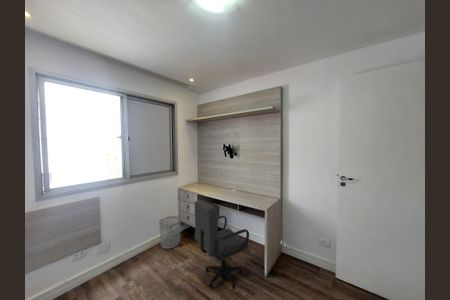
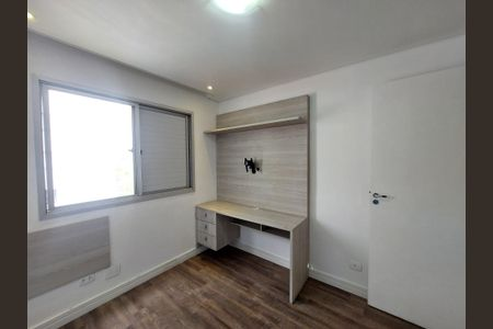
- office chair (221, 238)
- waste bin (170, 232)
